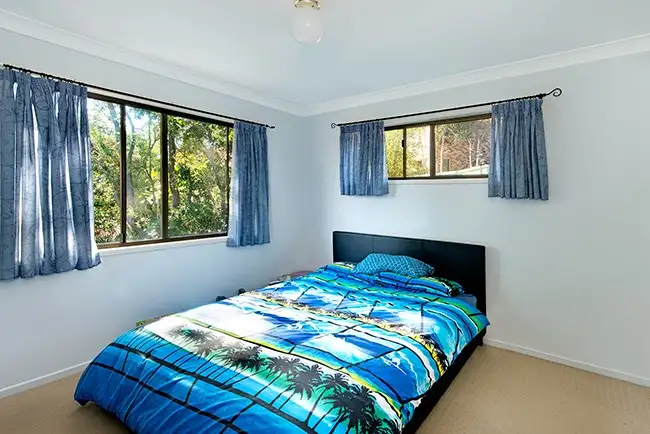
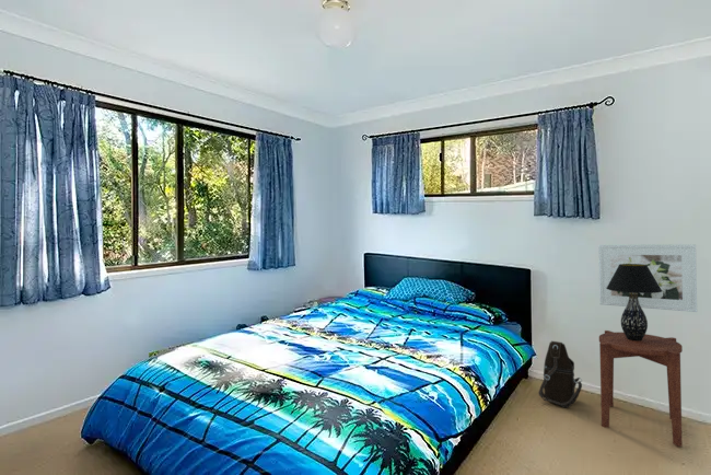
+ table lamp (633, 301)
+ side table (648, 359)
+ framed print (650, 270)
+ shoulder bag (561, 371)
